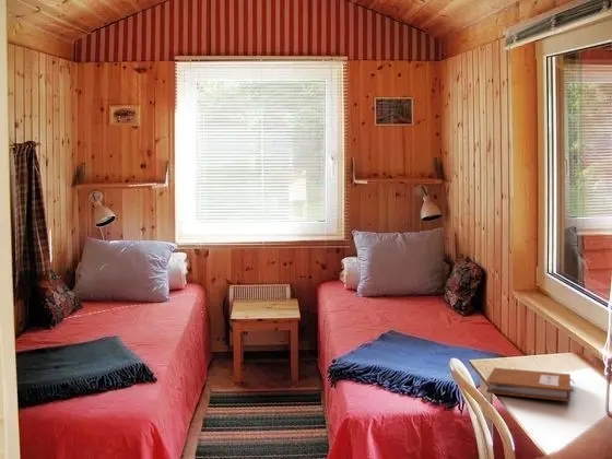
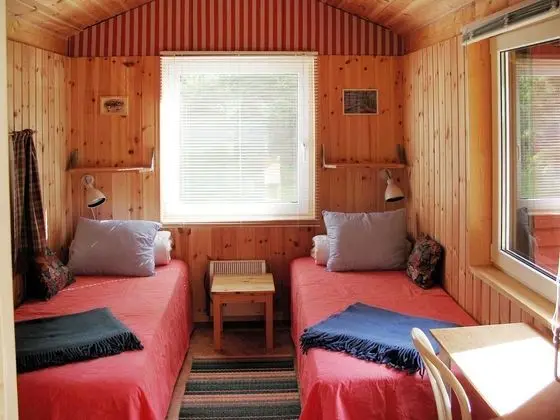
- notebook (531, 382)
